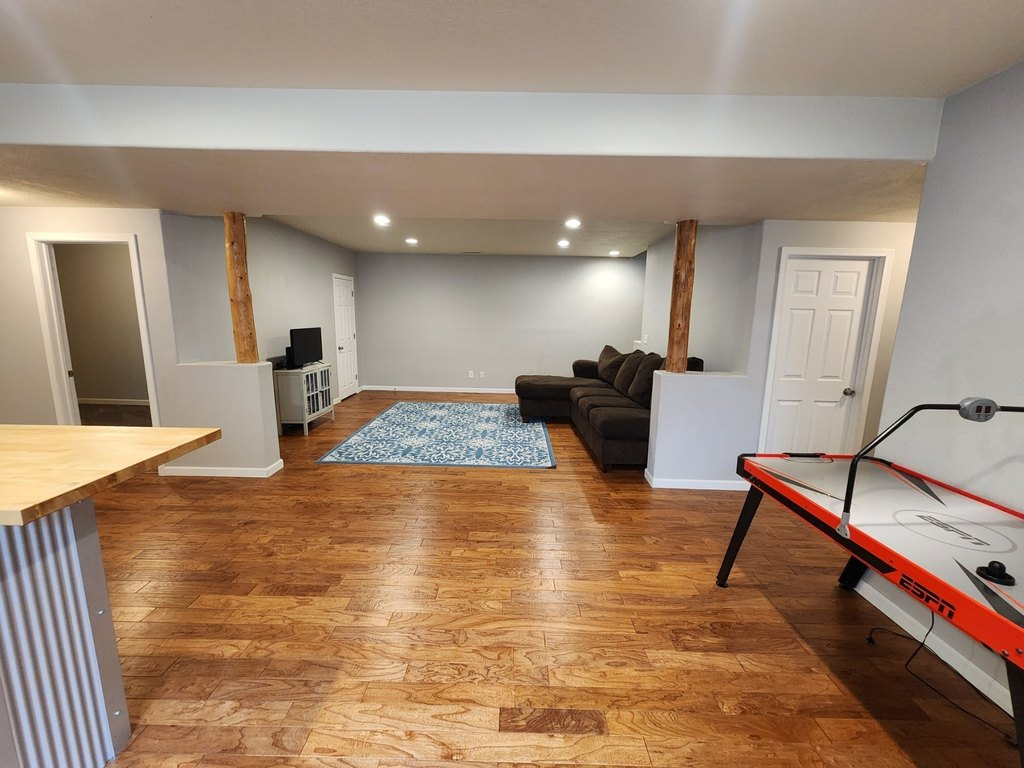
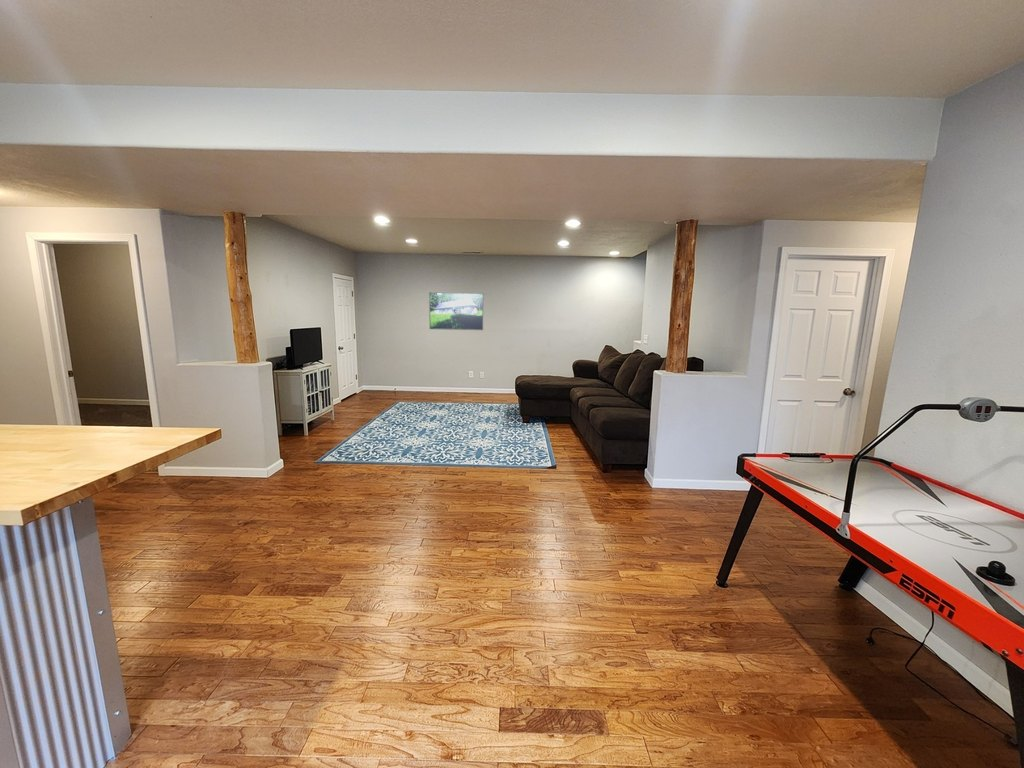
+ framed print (456, 311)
